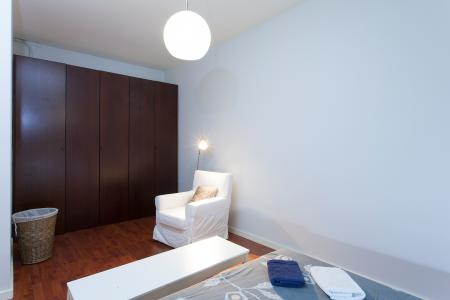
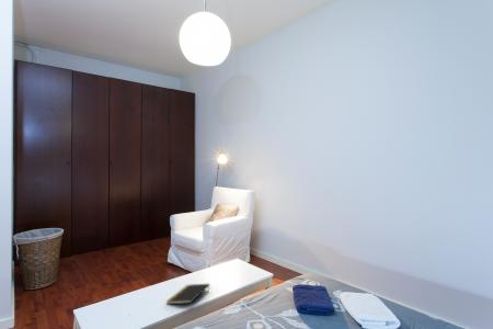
+ notepad (188, 293)
